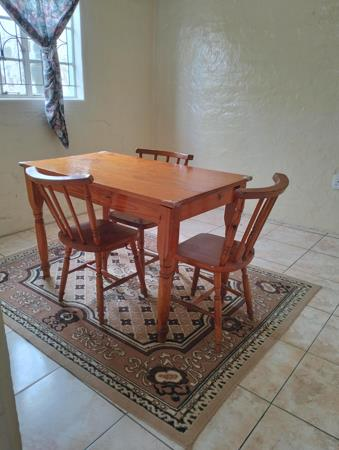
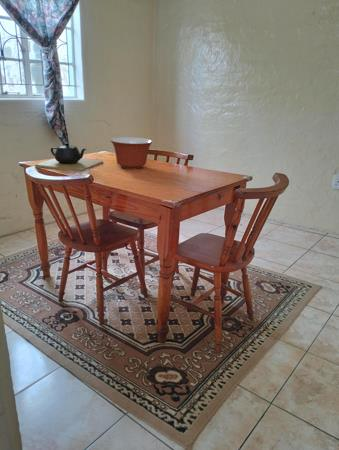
+ teapot (69, 153)
+ mixing bowl (131, 153)
